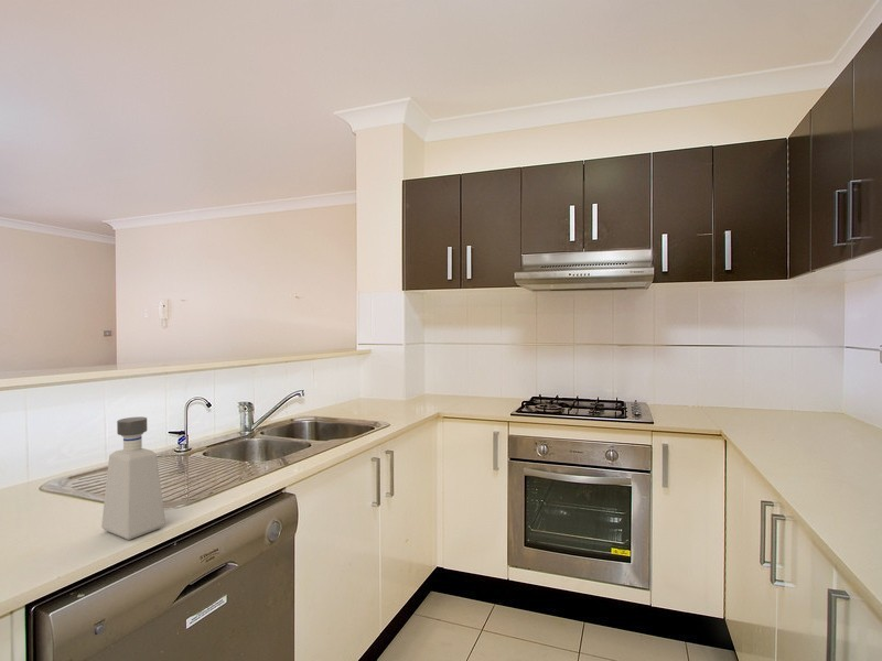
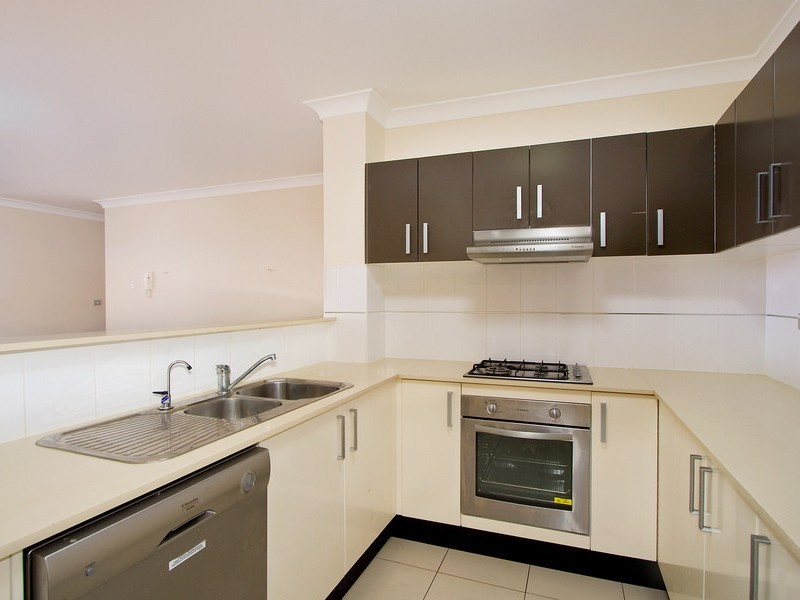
- soap dispenser (132, 474)
